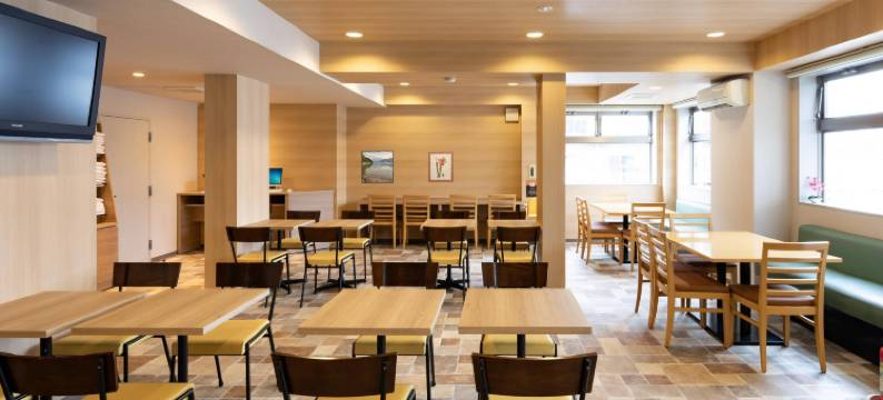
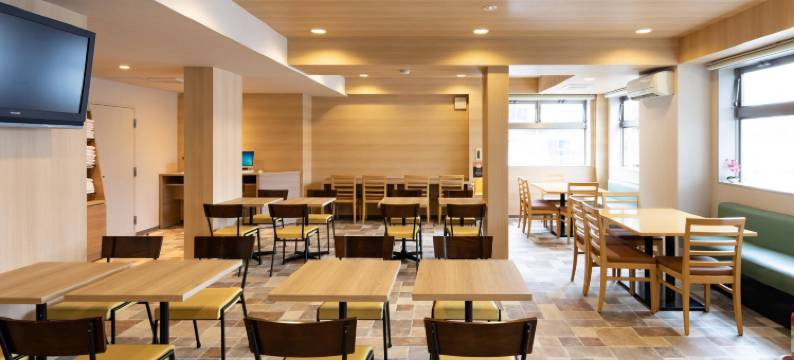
- wall art (440, 167)
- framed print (377, 167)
